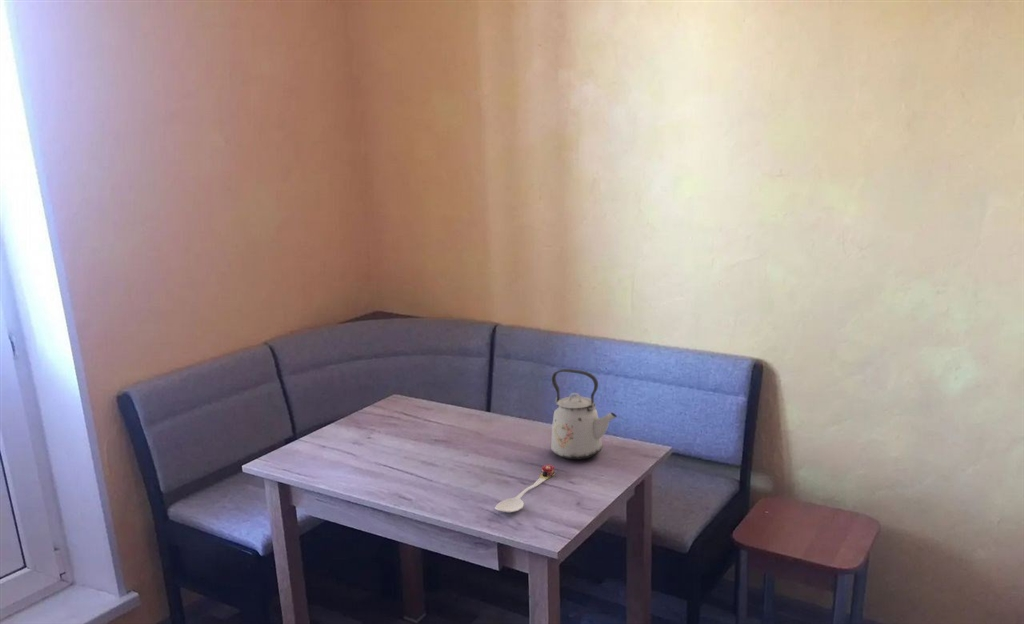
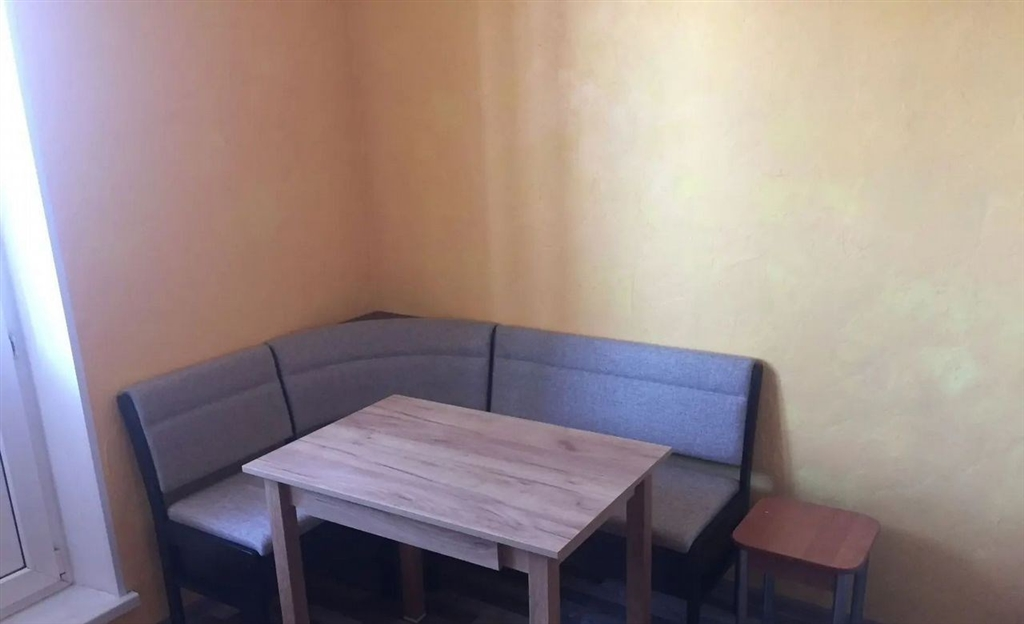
- spoon (527, 488)
- kettle (584, 413)
